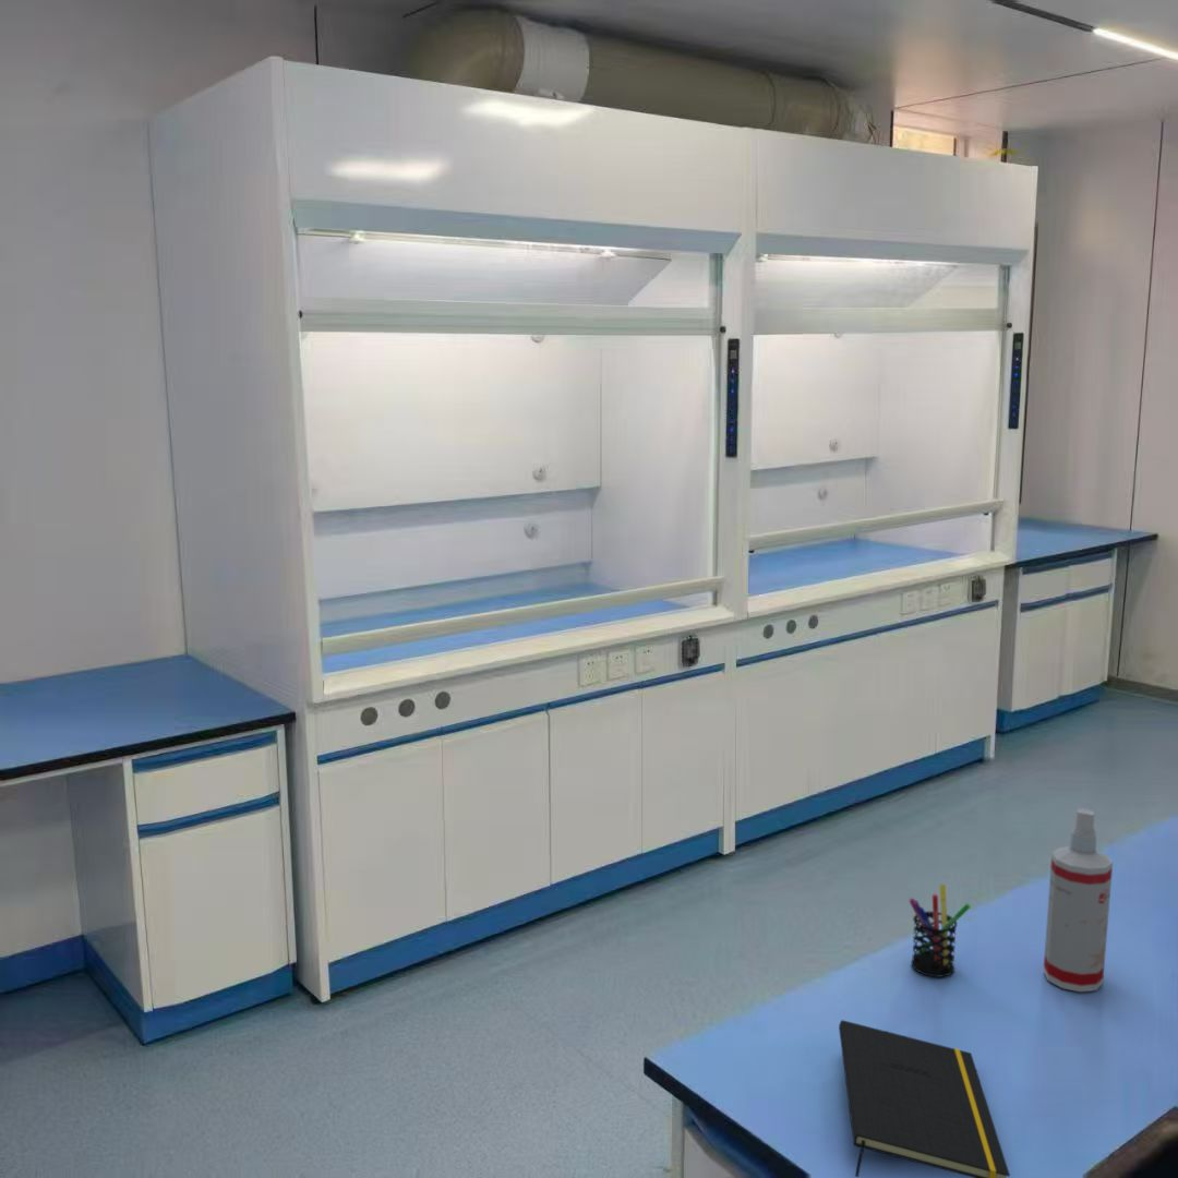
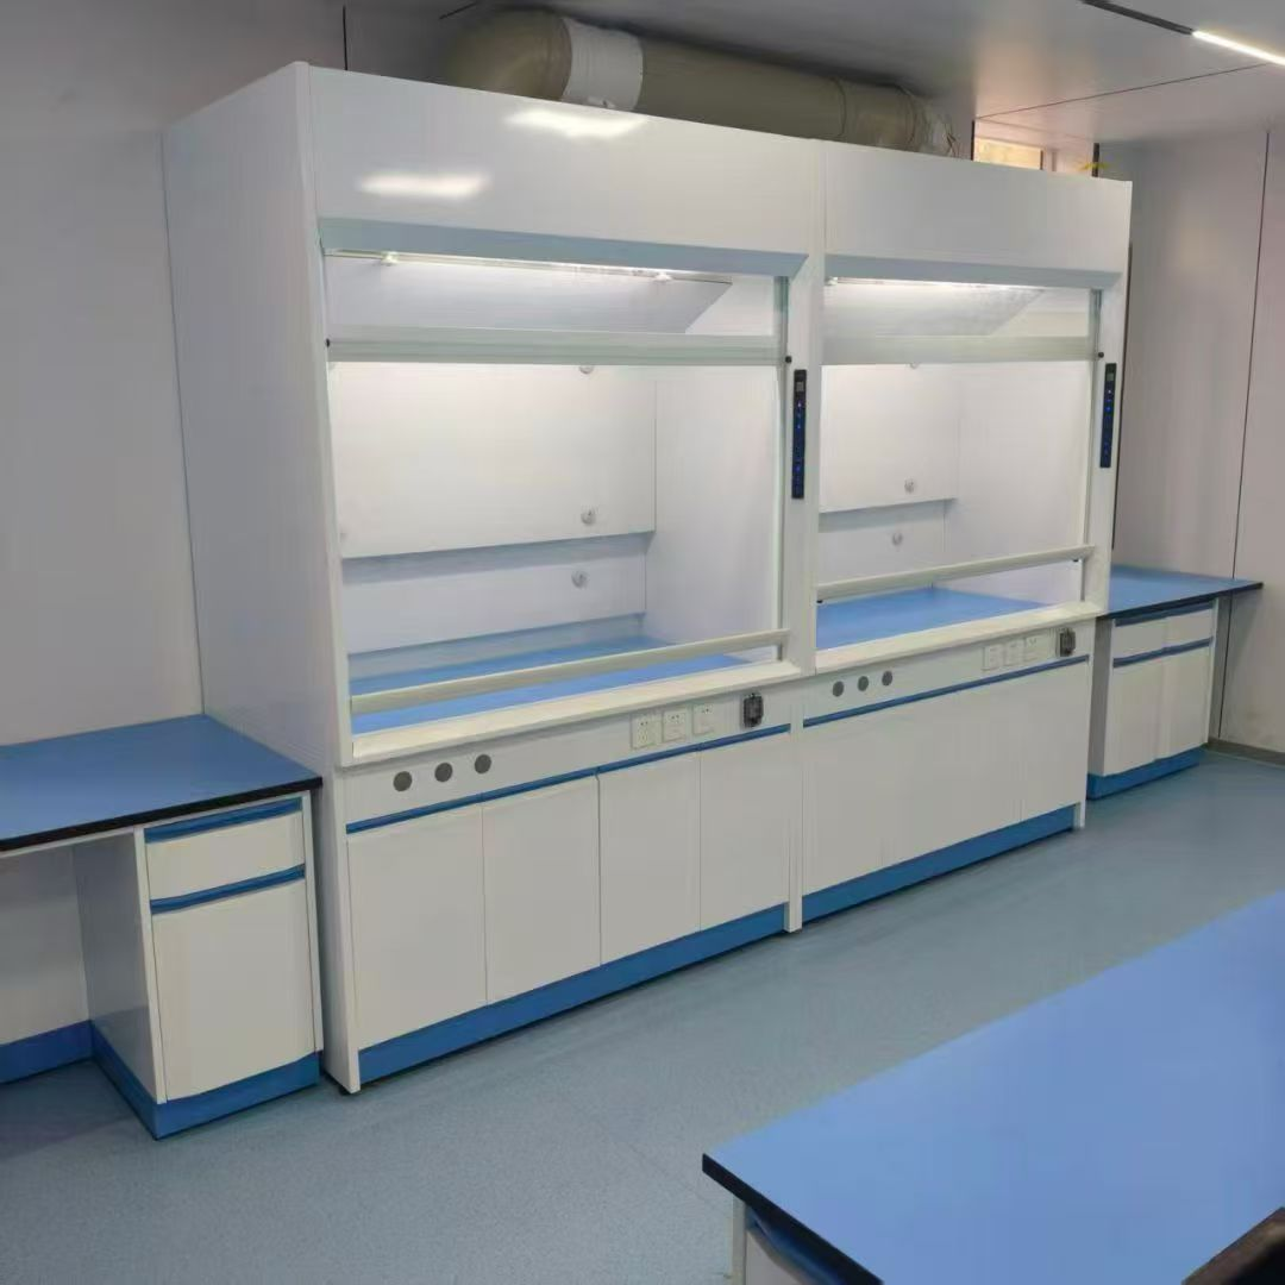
- pen holder (939, 929)
- notepad (916, 1095)
- spray bottle (1079, 894)
